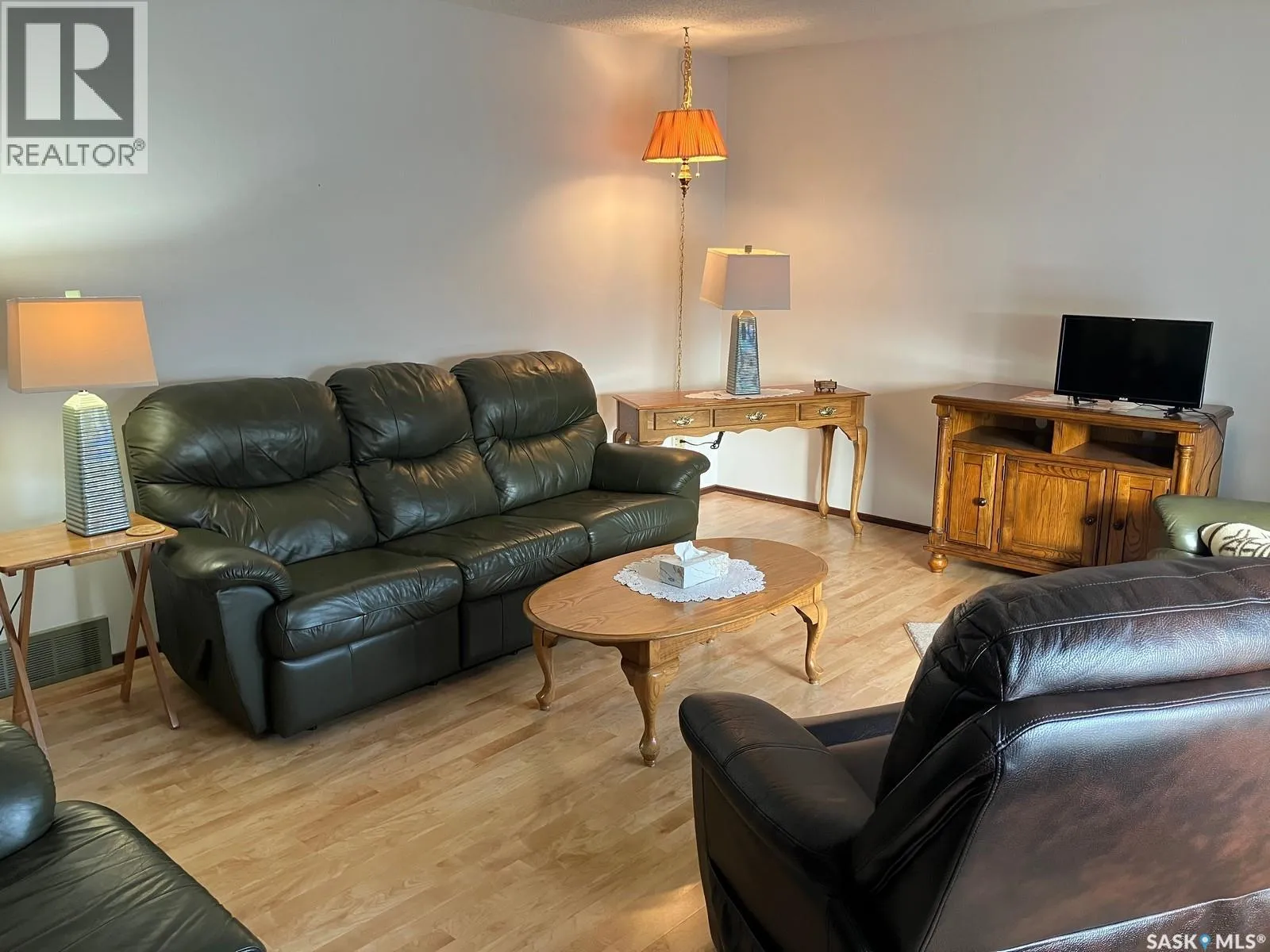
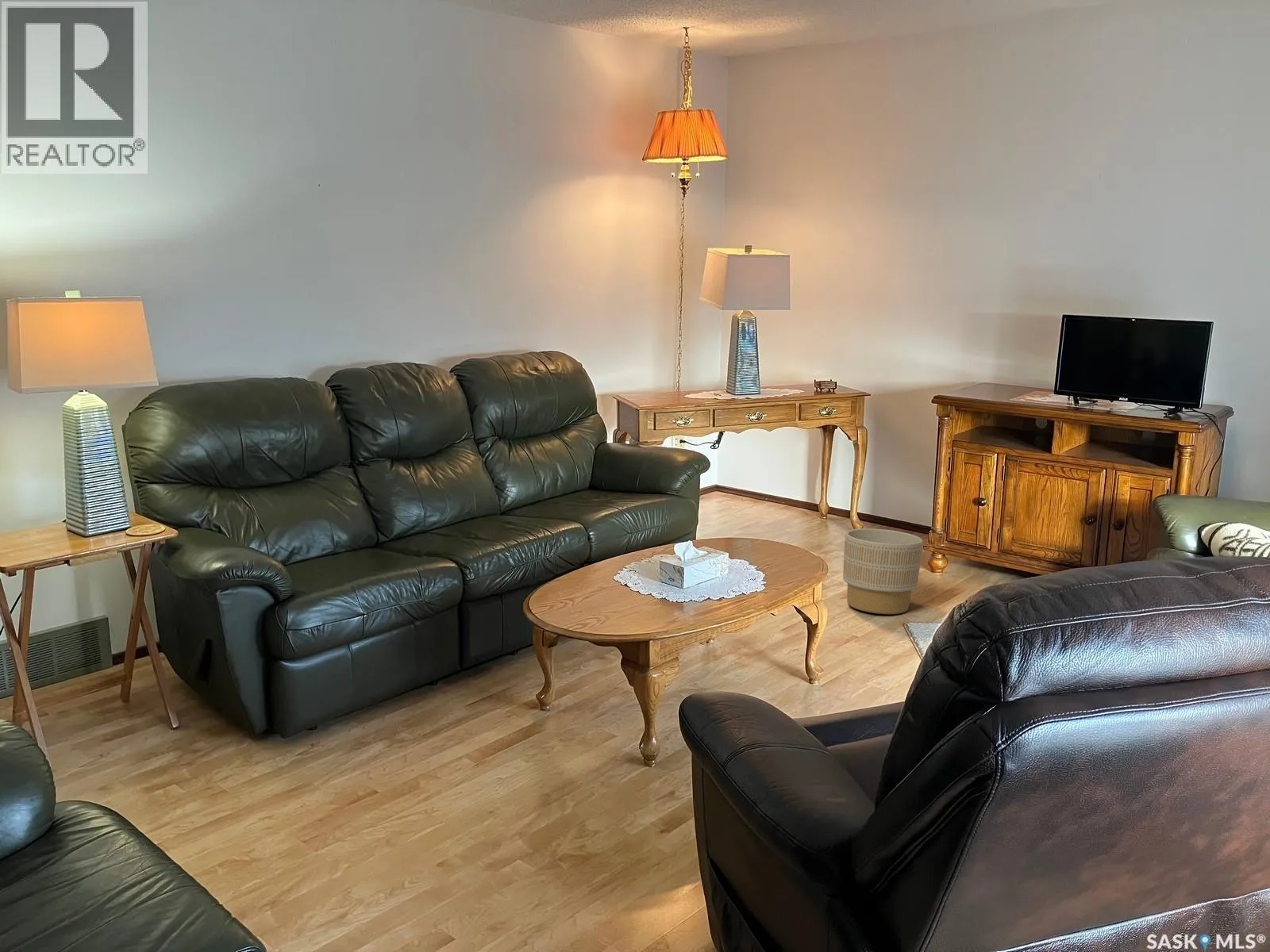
+ planter (880, 571)
